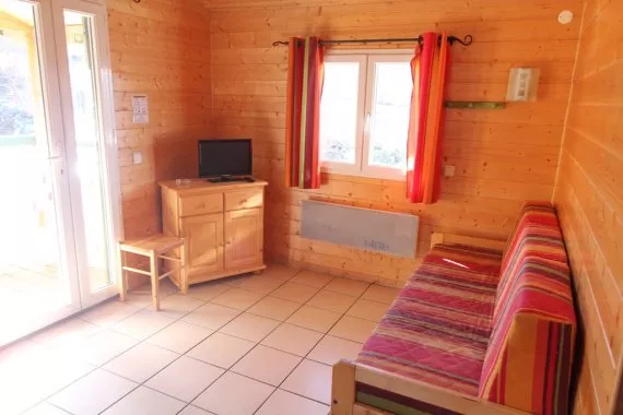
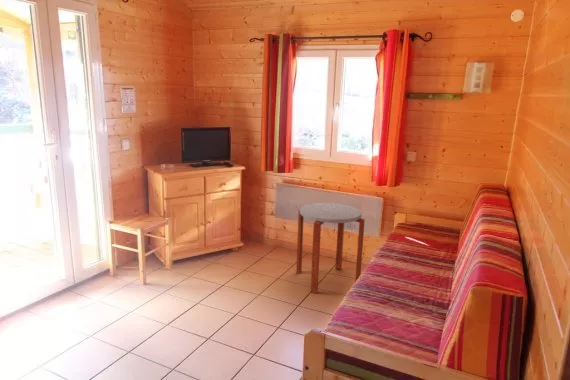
+ side table (336, 249)
